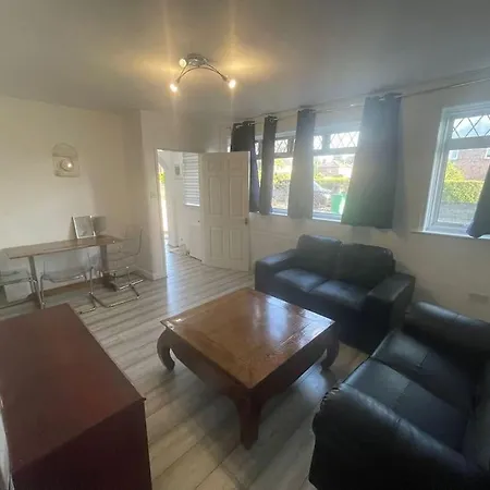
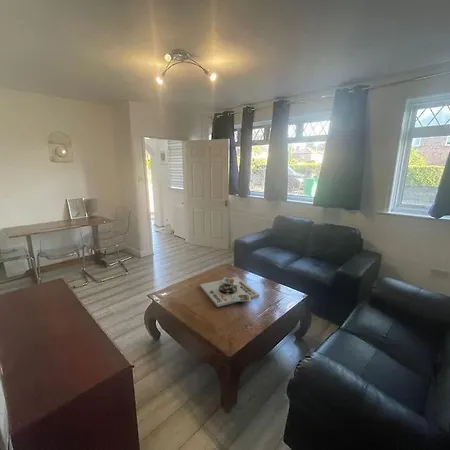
+ board game (230, 288)
